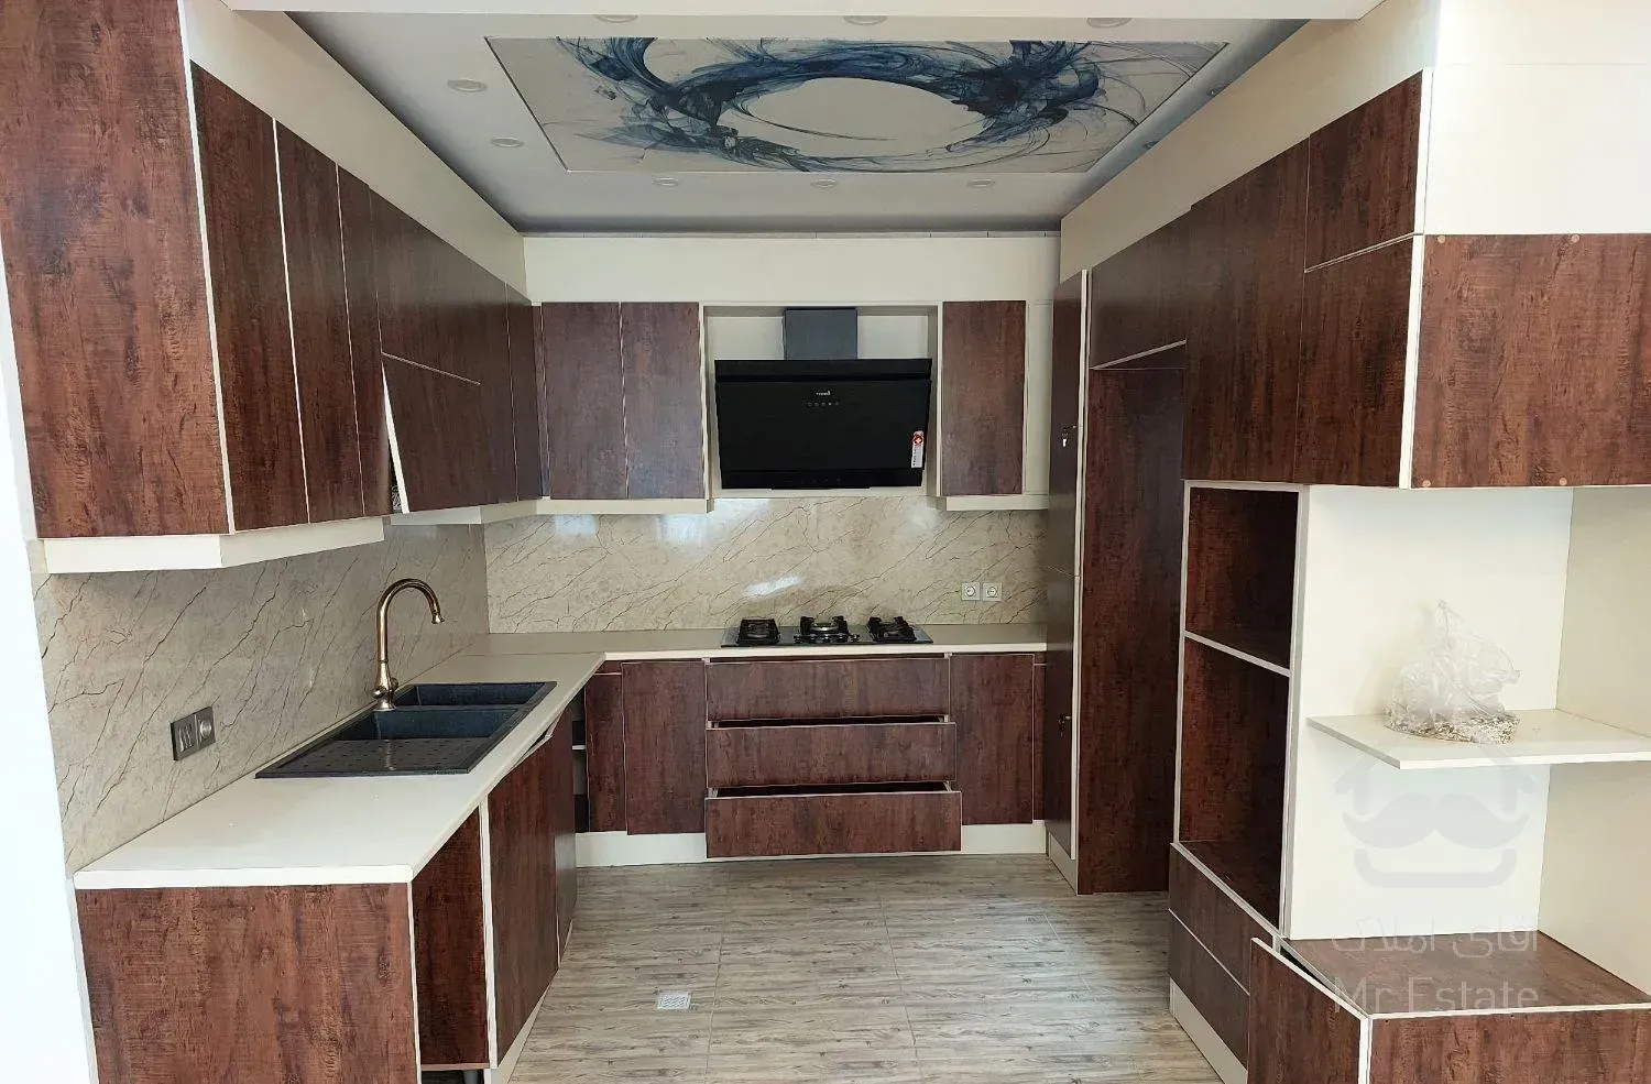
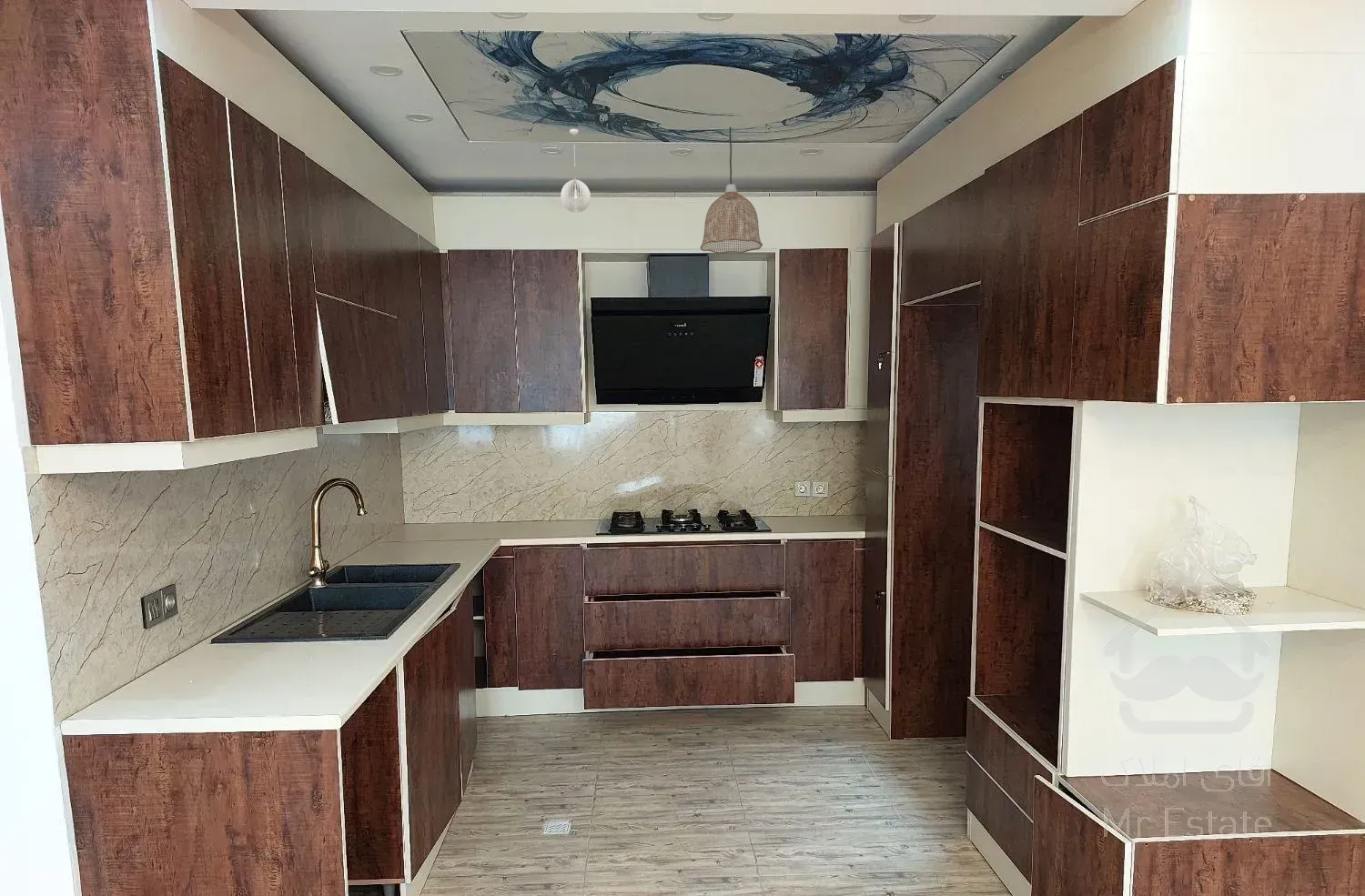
+ pendant lamp (731, 187)
+ pendant light (574, 164)
